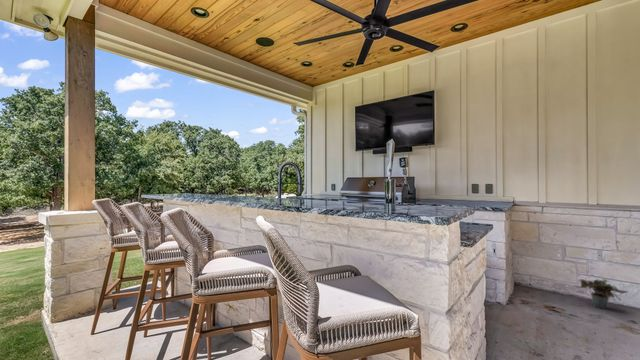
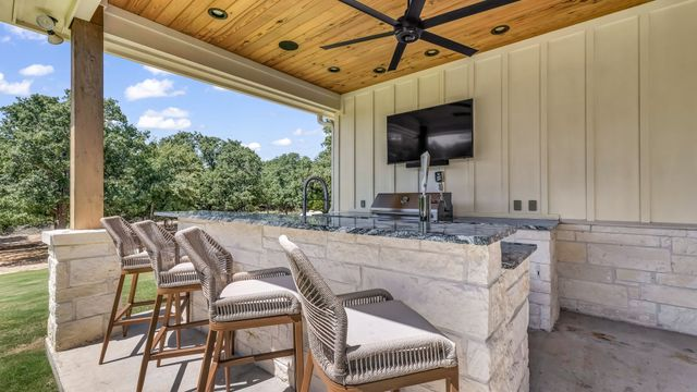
- potted plant (599, 293)
